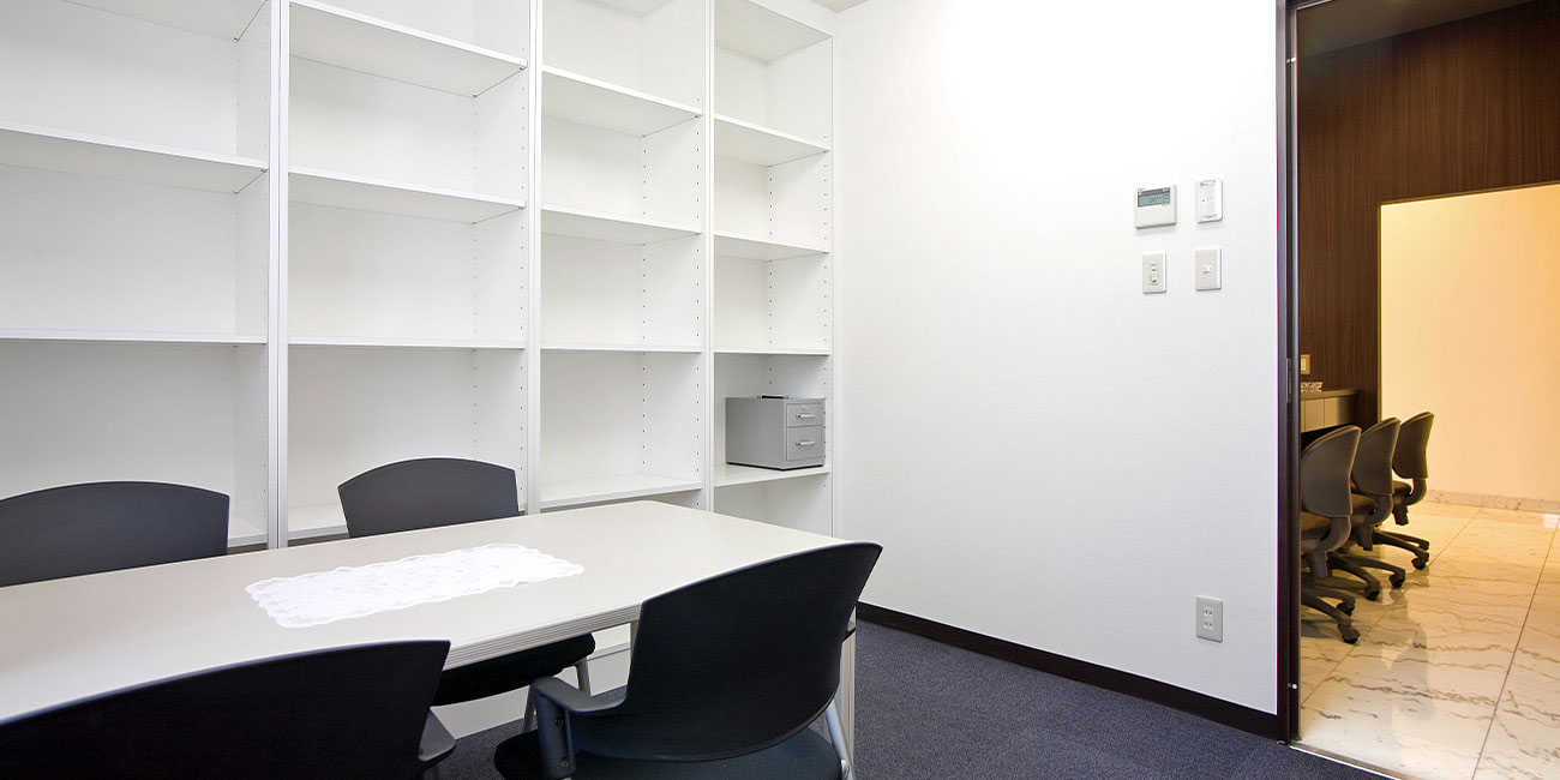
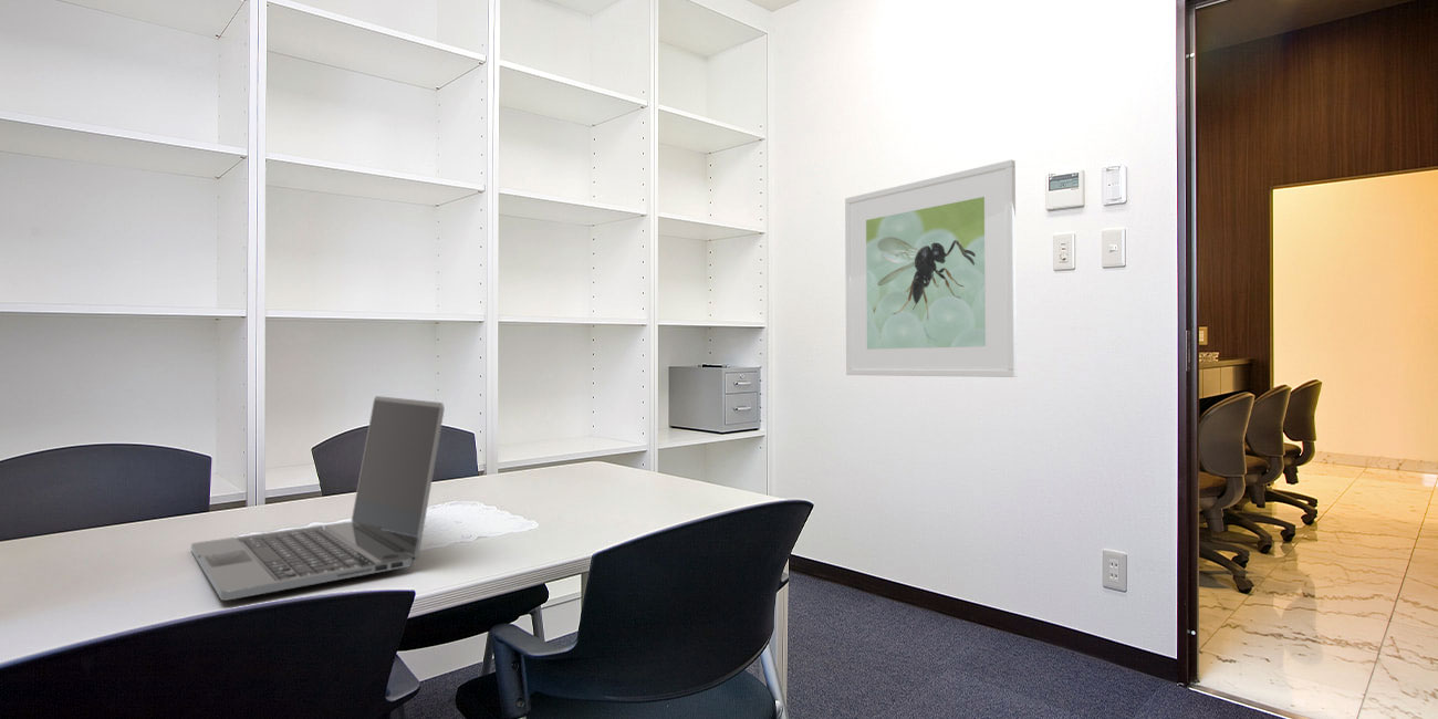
+ laptop (357, 486)
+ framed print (921, 278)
